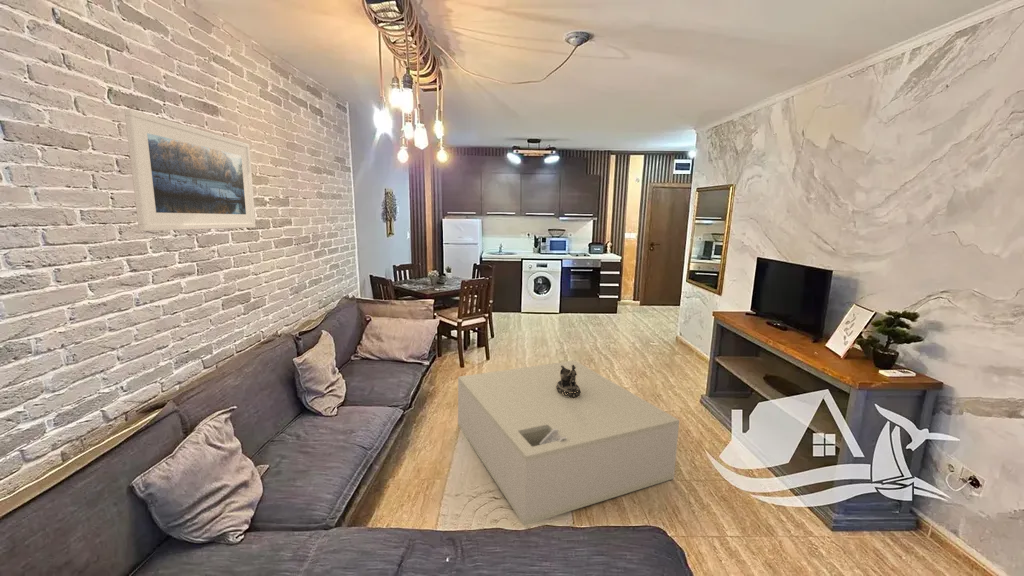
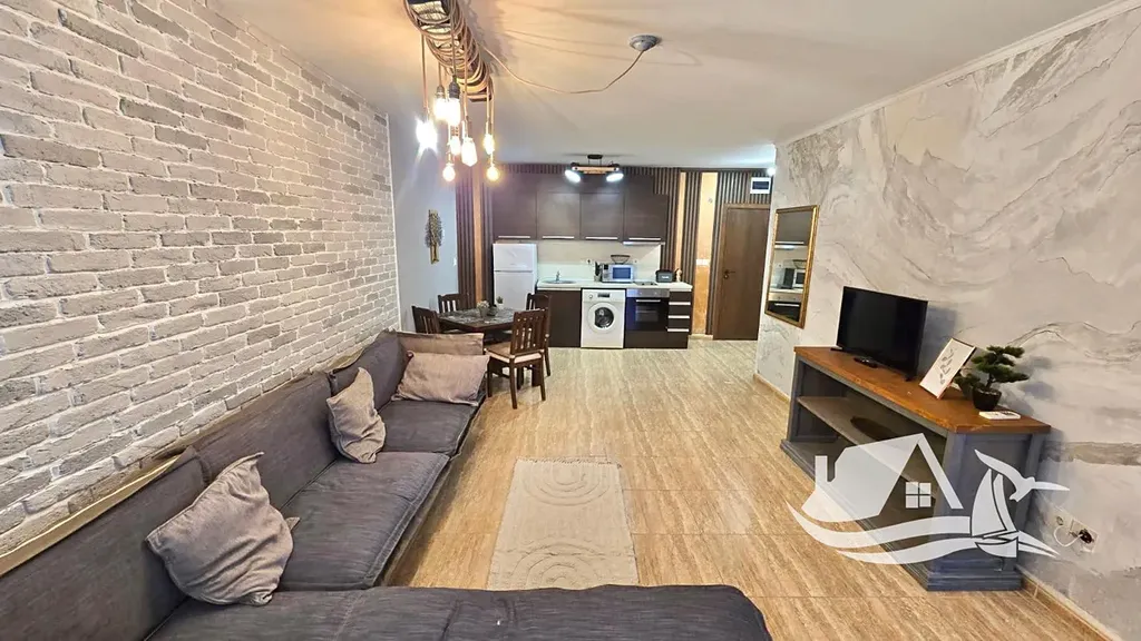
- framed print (203, 180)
- coffee table (555, 421)
- decorative bowl (567, 373)
